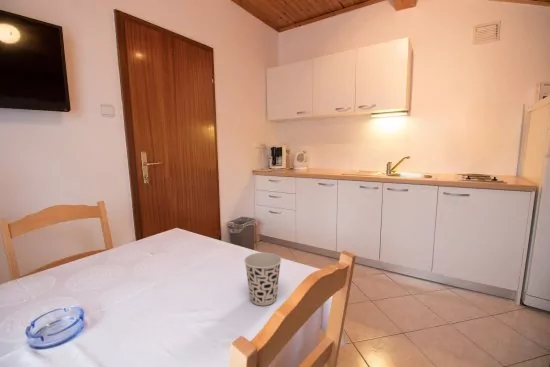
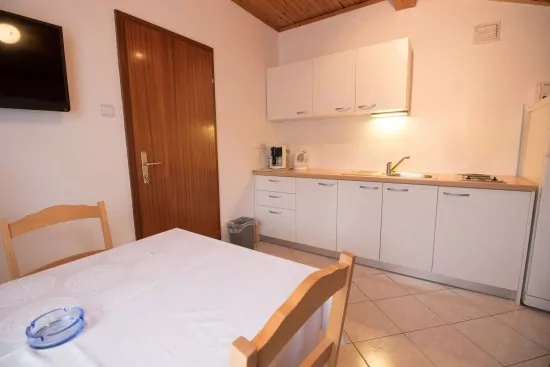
- cup (263, 279)
